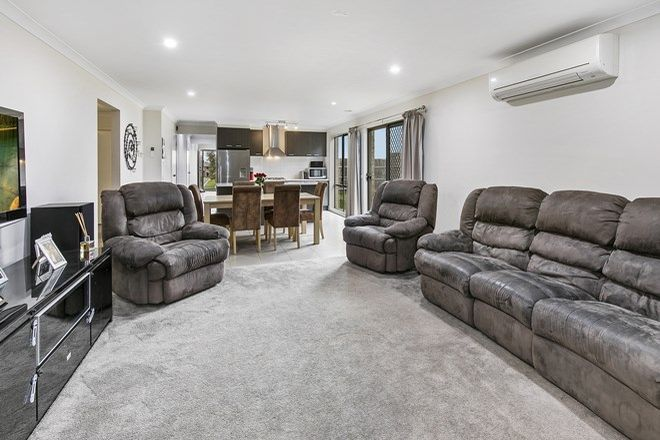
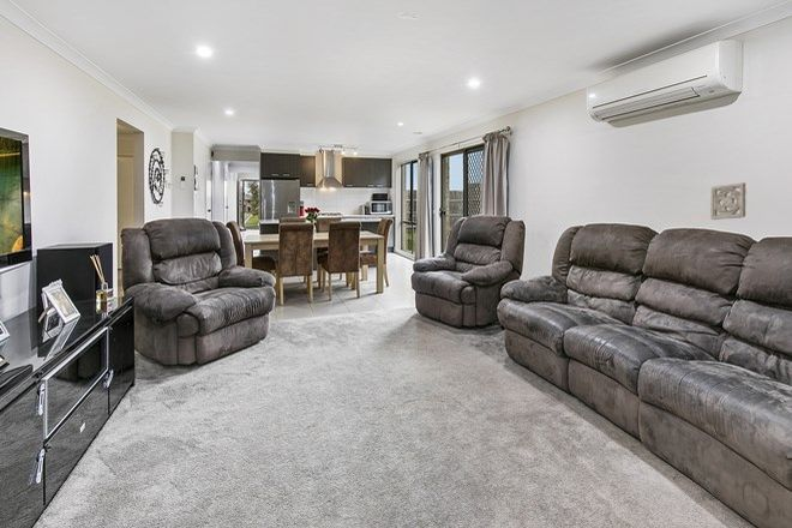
+ wall ornament (727, 202)
